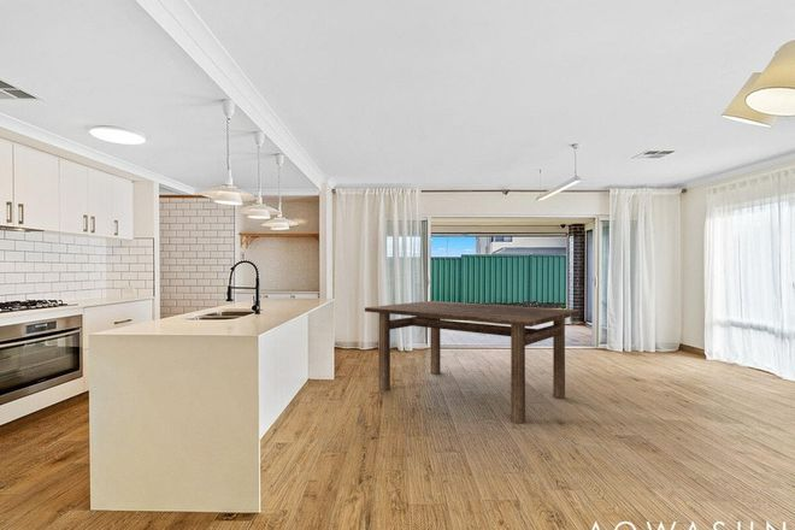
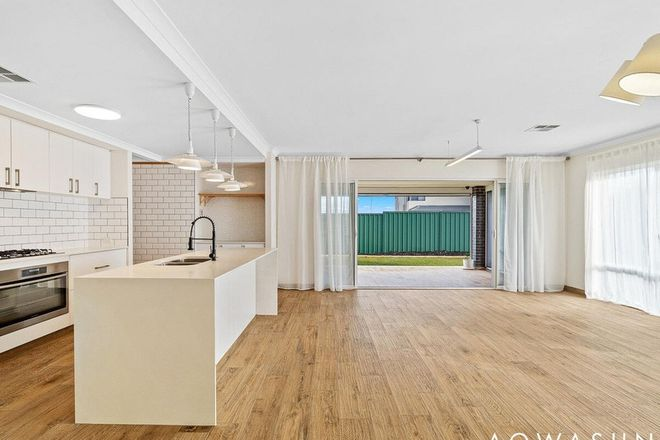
- dining table (469, 331)
